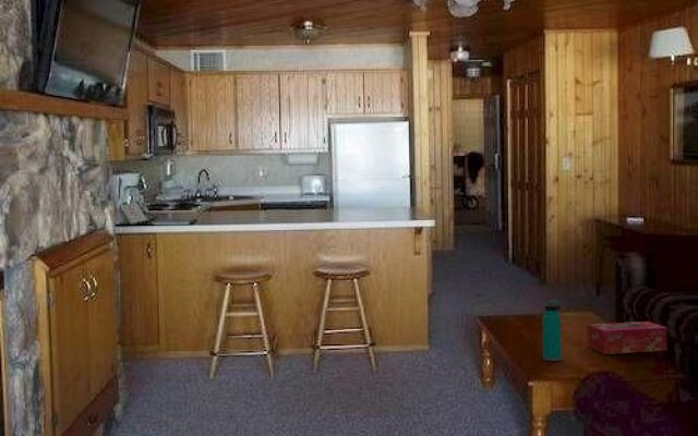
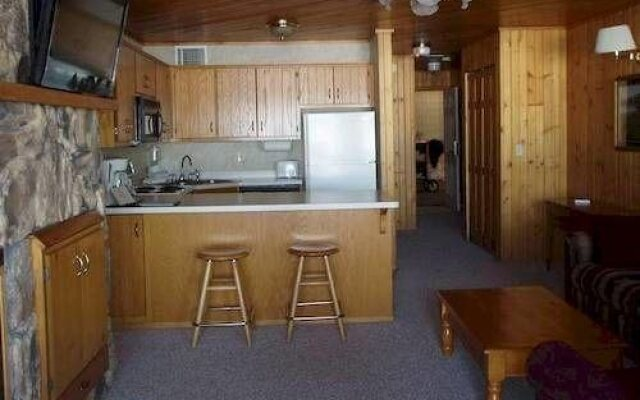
- tissue box (626, 337)
- water bottle (552, 329)
